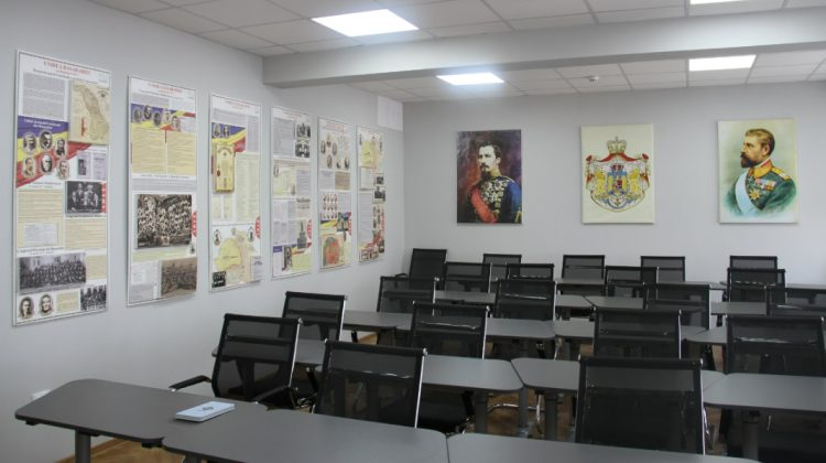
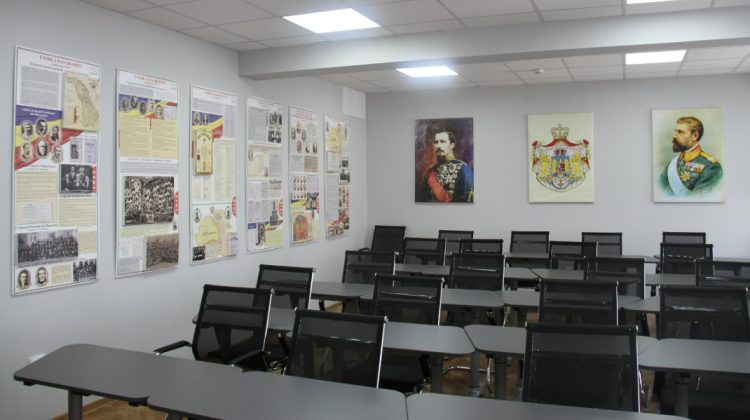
- notepad (206, 410)
